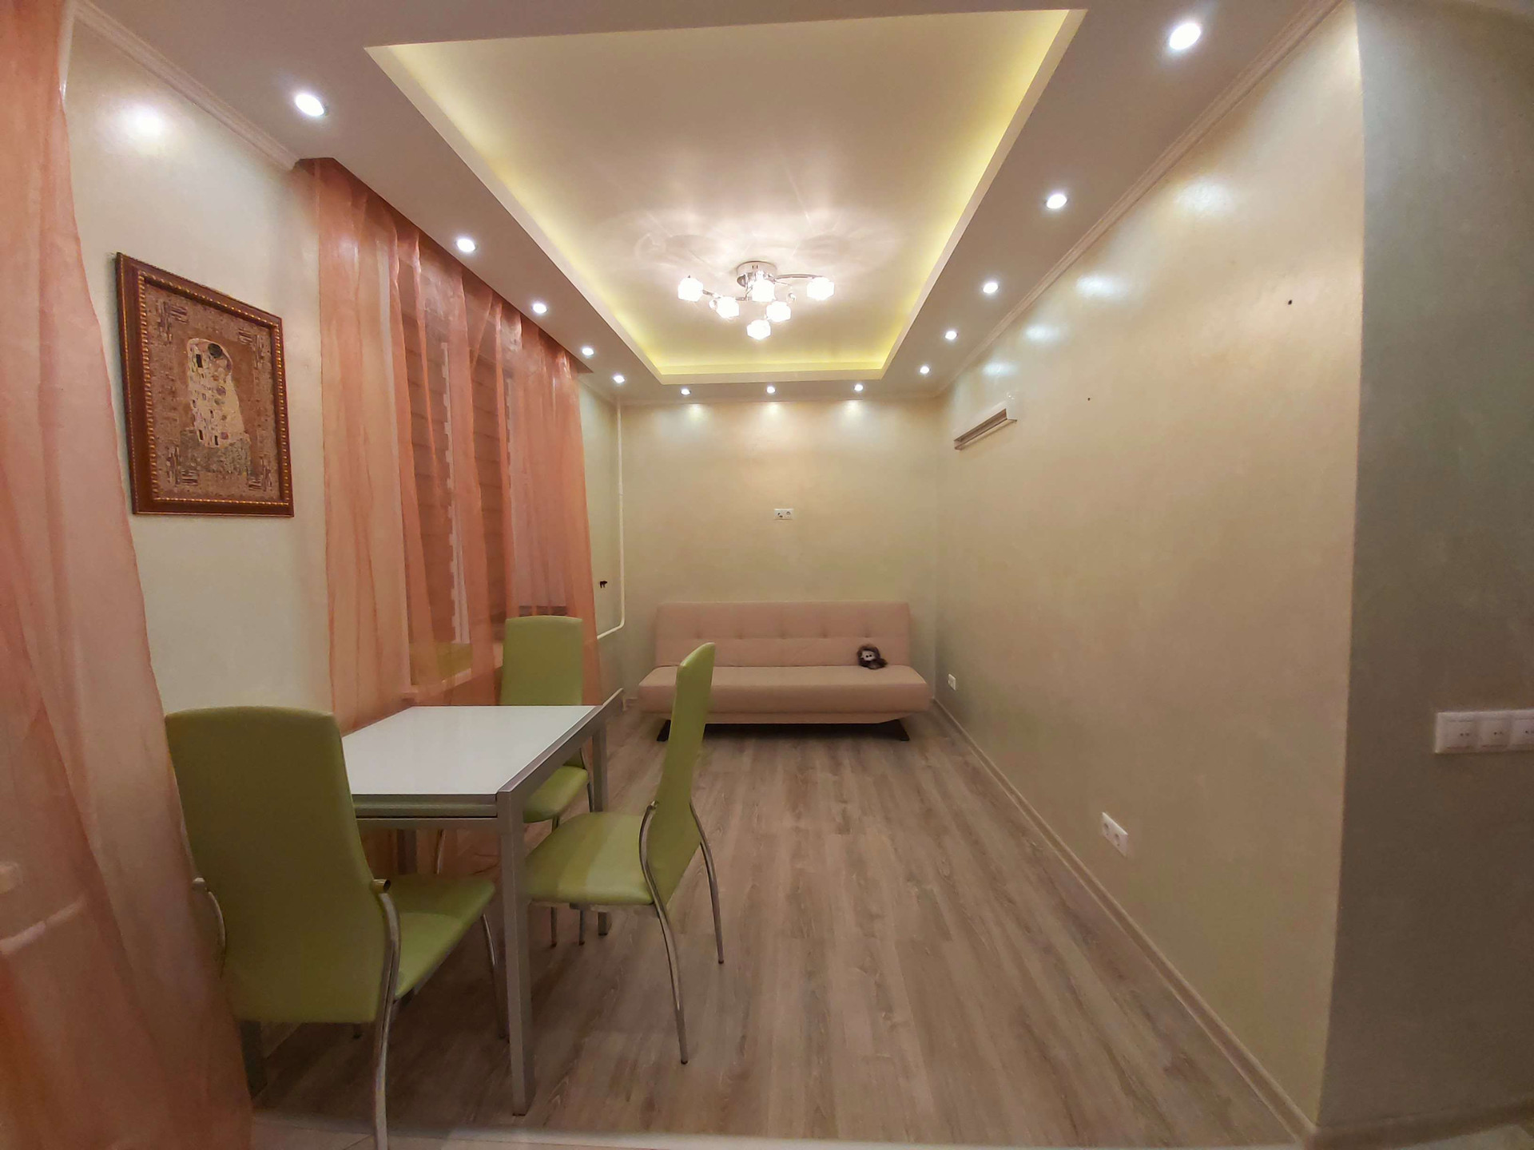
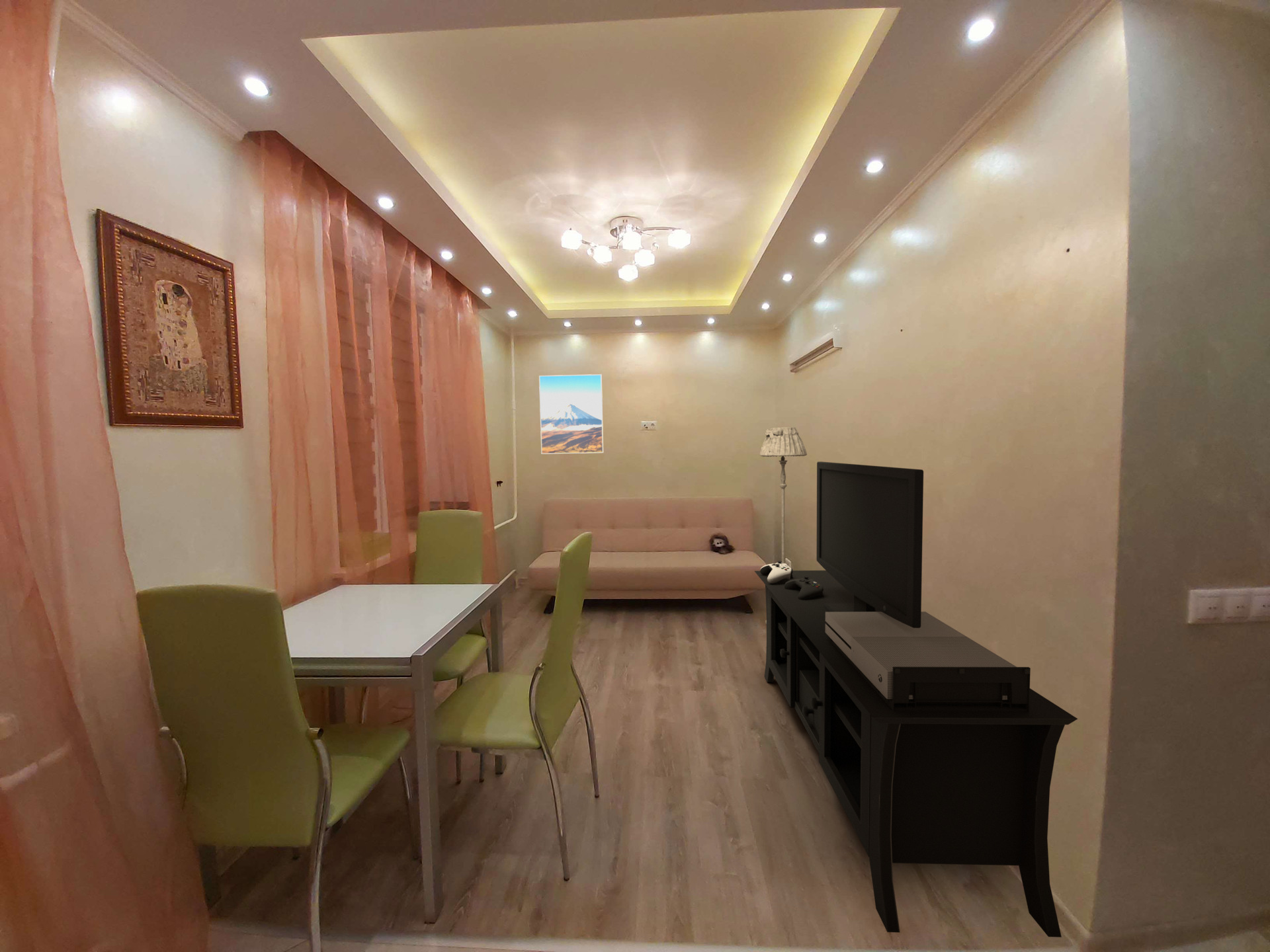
+ media console (854, 614)
+ floor lamp (783, 527)
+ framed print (571, 414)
